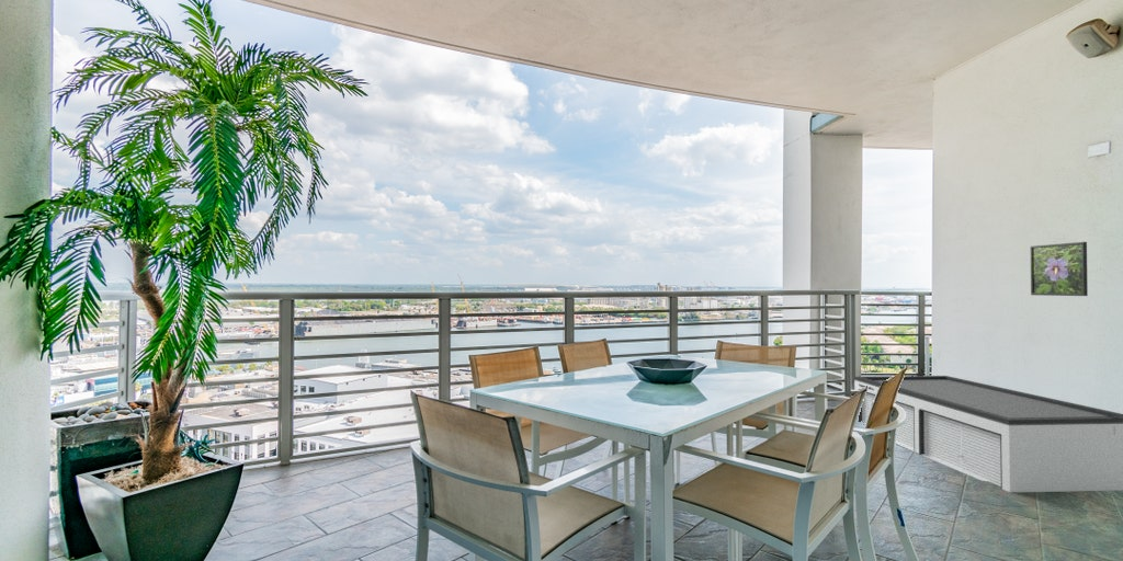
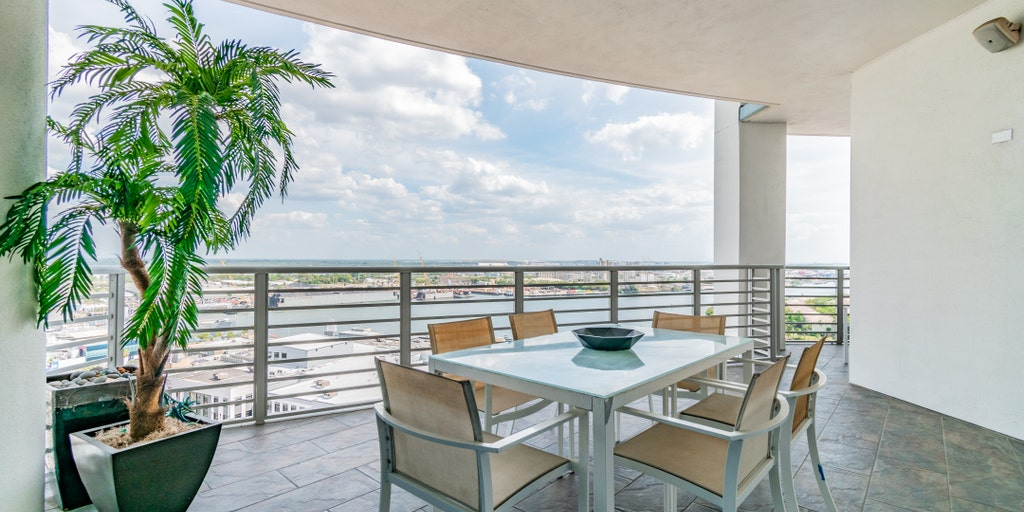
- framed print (1057, 270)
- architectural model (972, 423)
